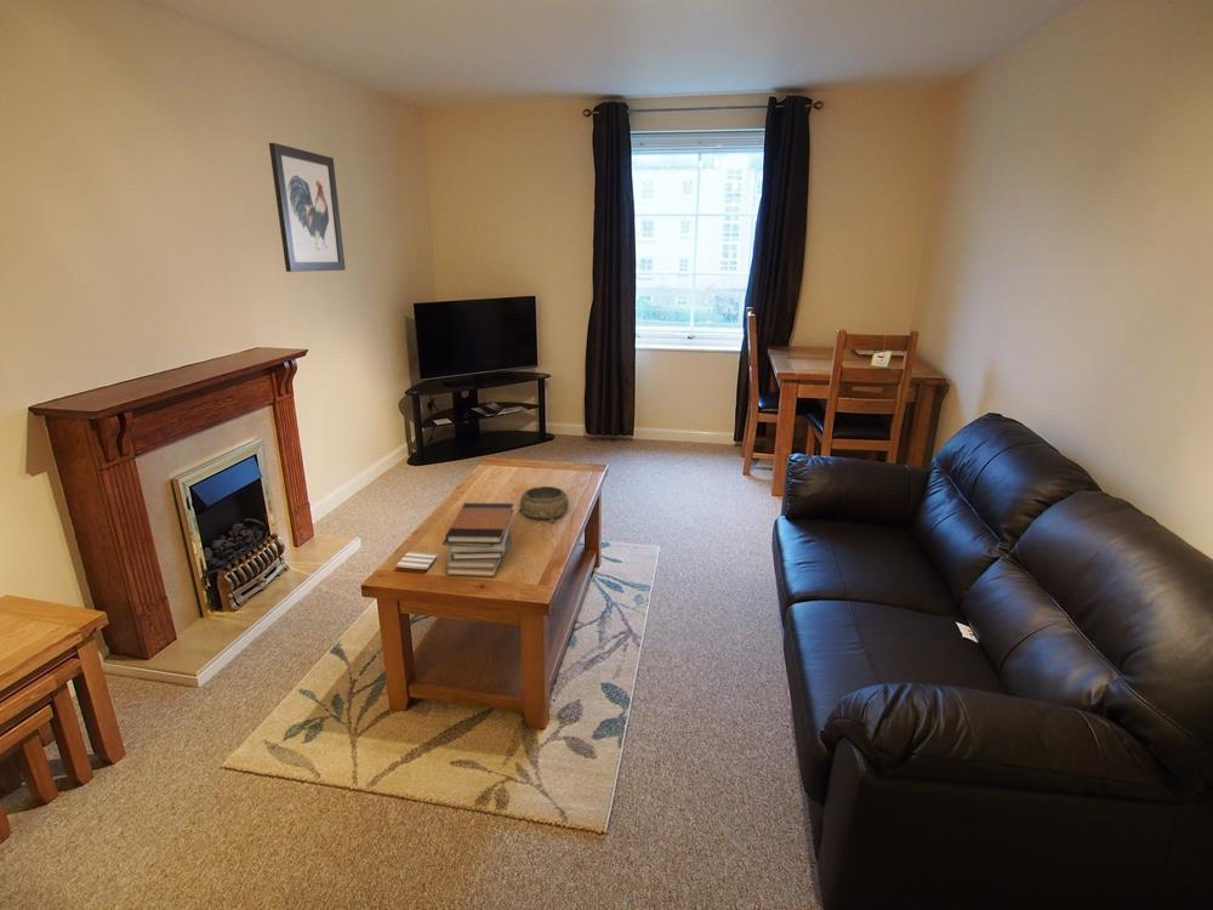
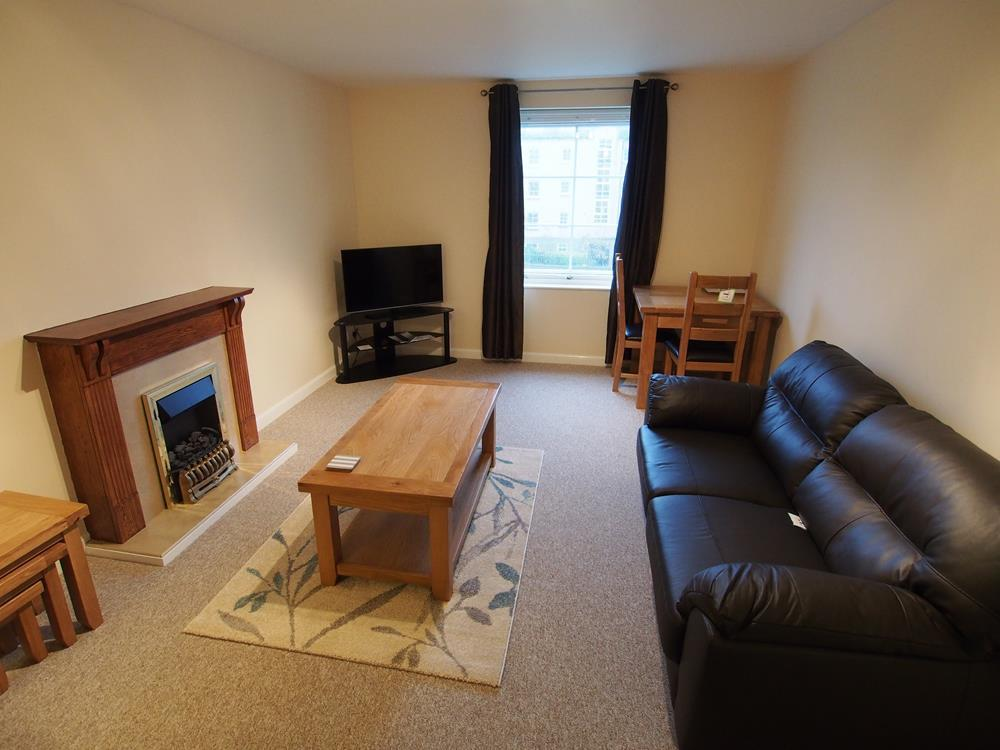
- wall art (311, 212)
- decorative bowl (545, 502)
- book stack (480, 538)
